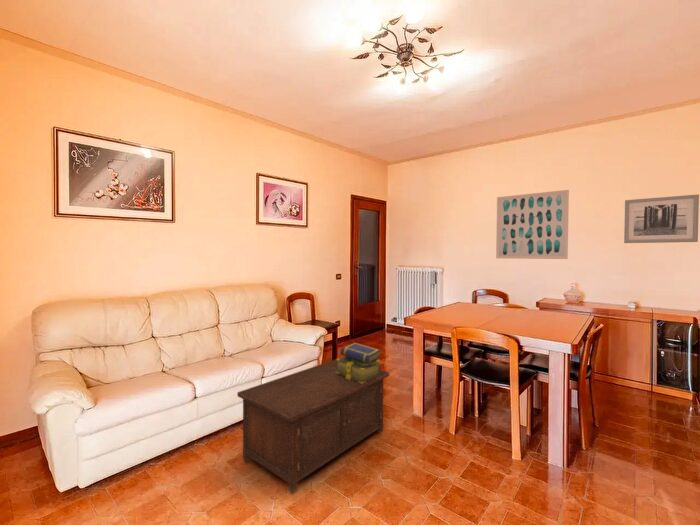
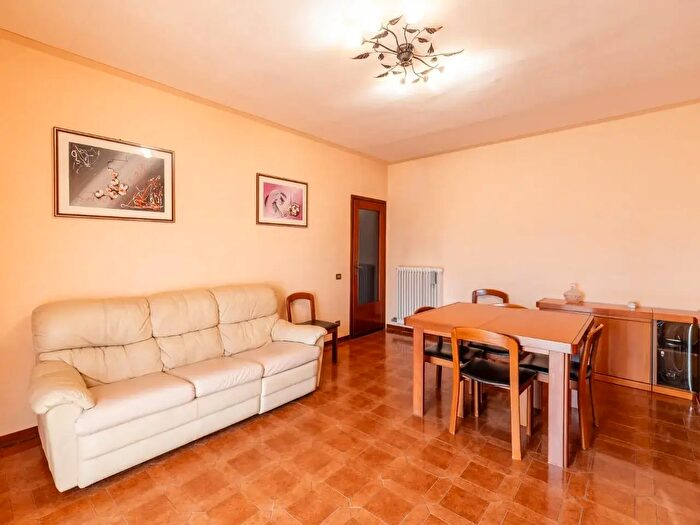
- stack of books (360, 360)
- cabinet (319, 413)
- wall art (530, 226)
- wall art (659, 220)
